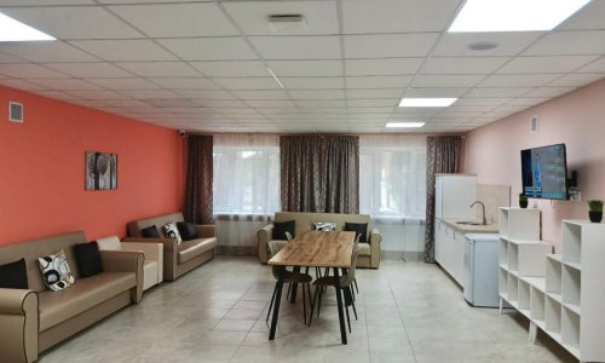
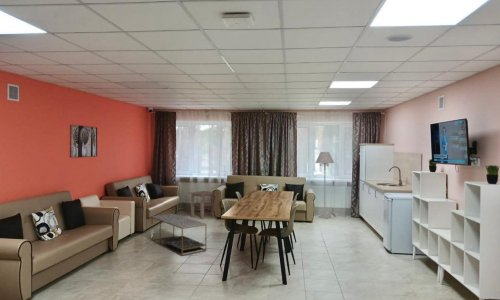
+ side table (202, 204)
+ coffee table (177, 236)
+ floor lamp (324, 184)
